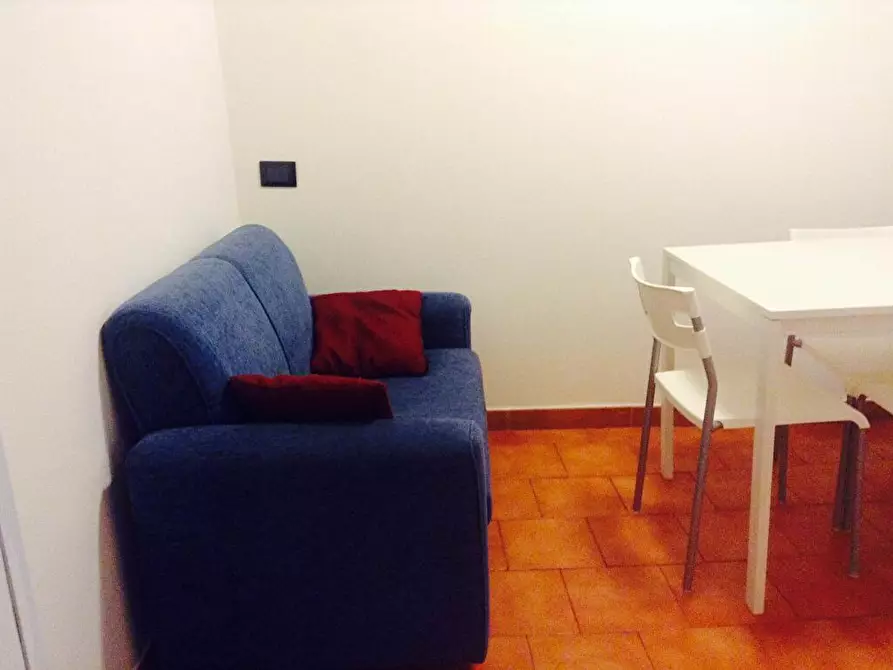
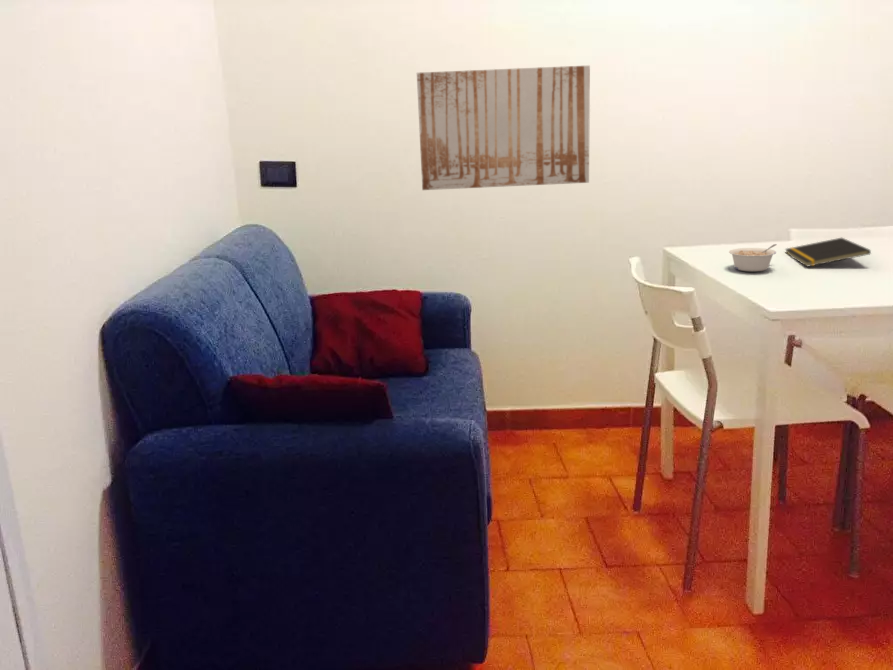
+ notepad (825, 251)
+ wall art (504, 128)
+ legume (752, 258)
